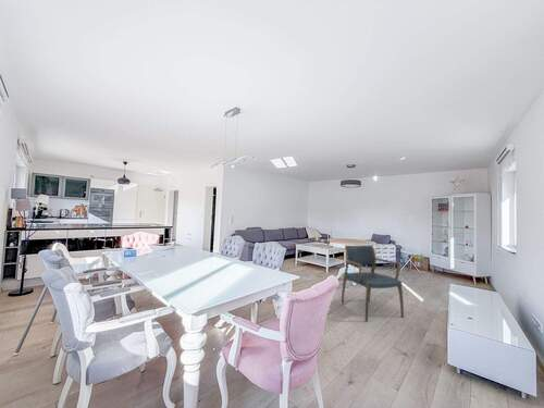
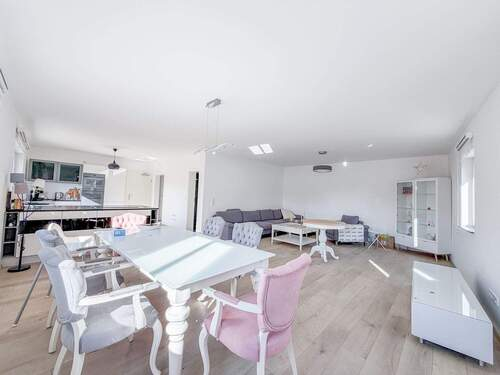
- armchair (371, 279)
